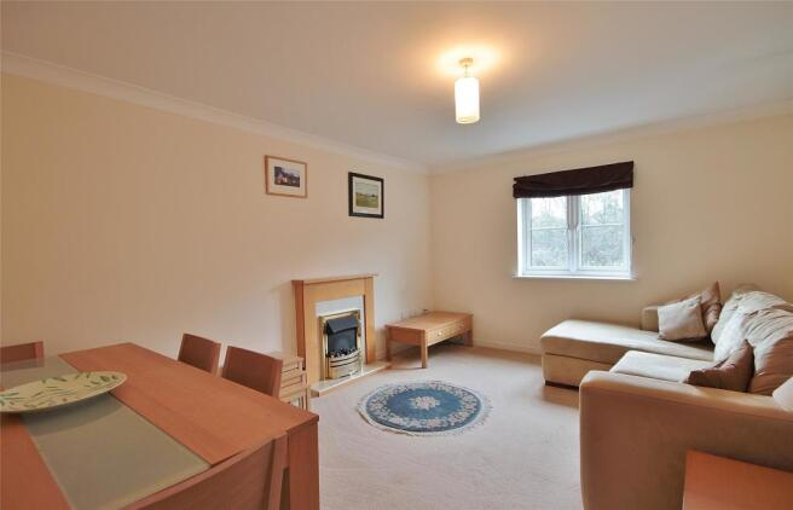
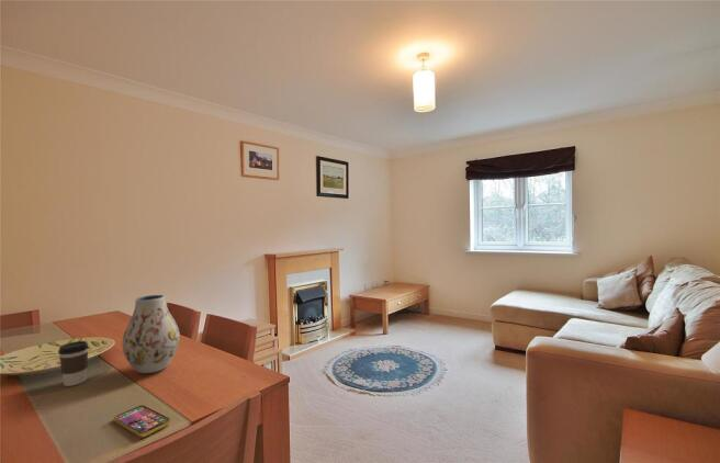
+ vase (151, 332)
+ coffee cup (74, 363)
+ smartphone (142, 419)
